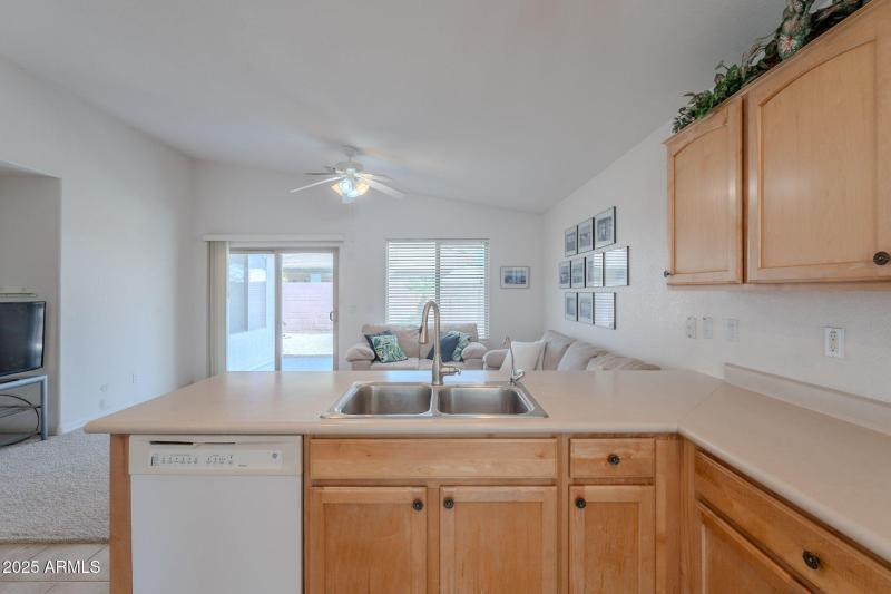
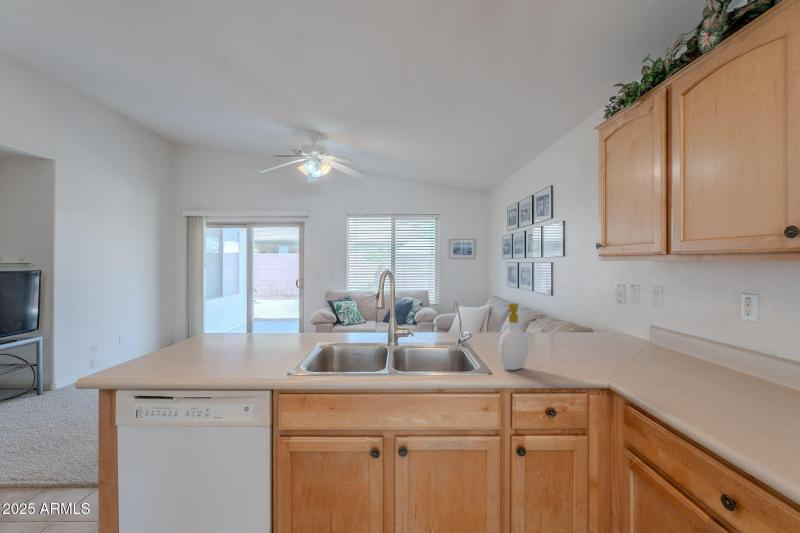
+ soap bottle (512, 335)
